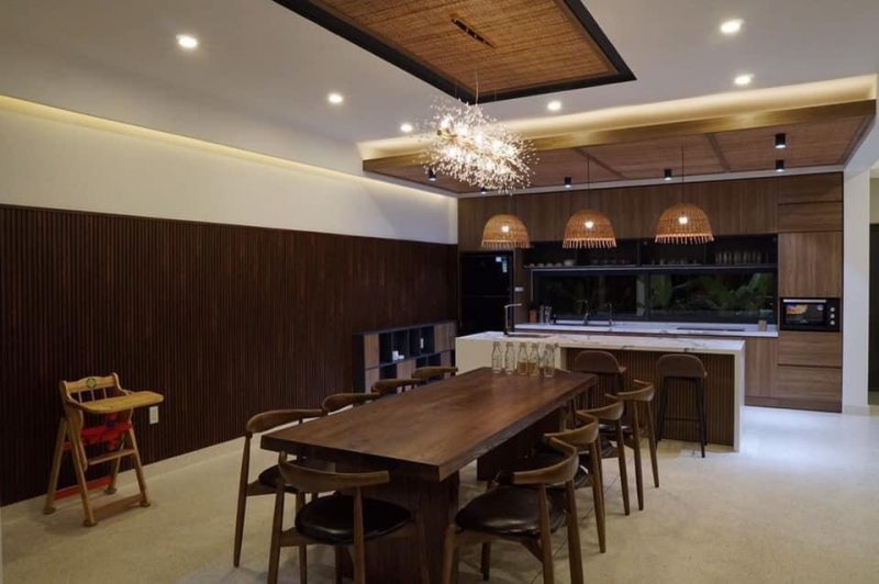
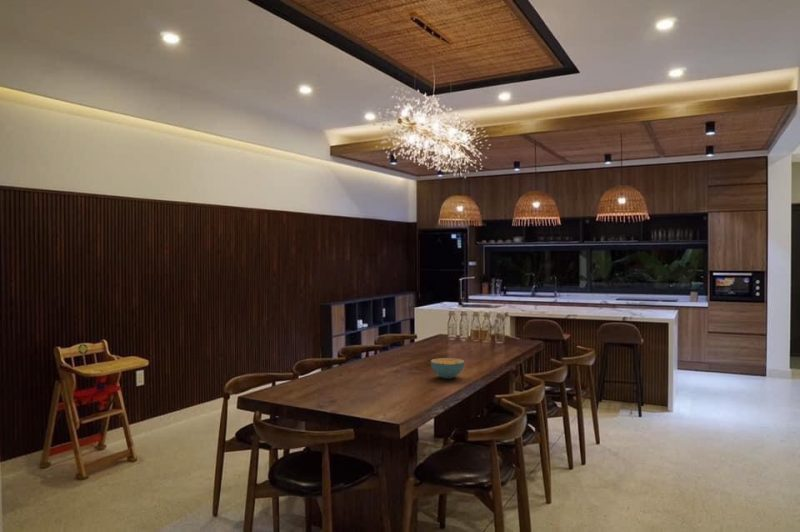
+ cereal bowl (447, 369)
